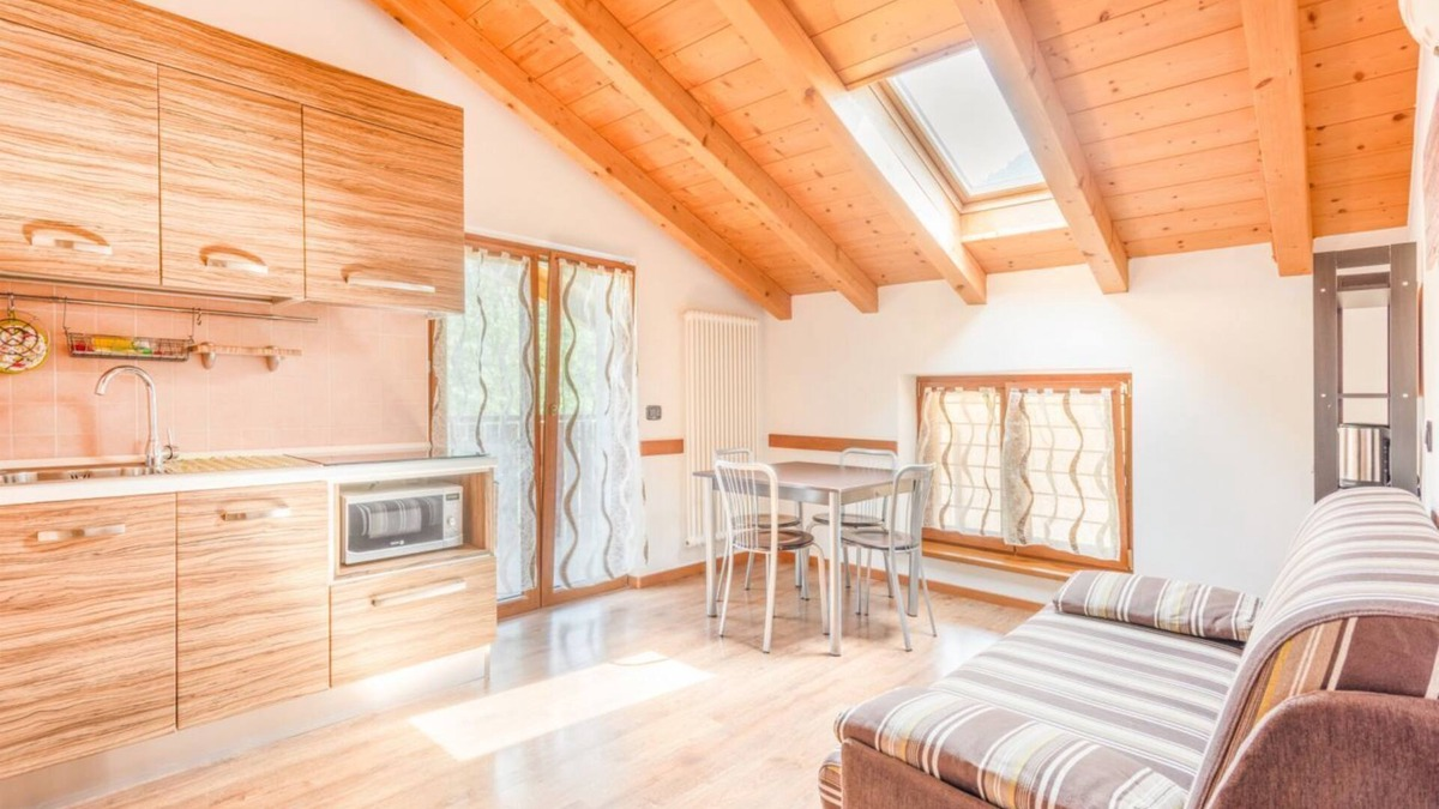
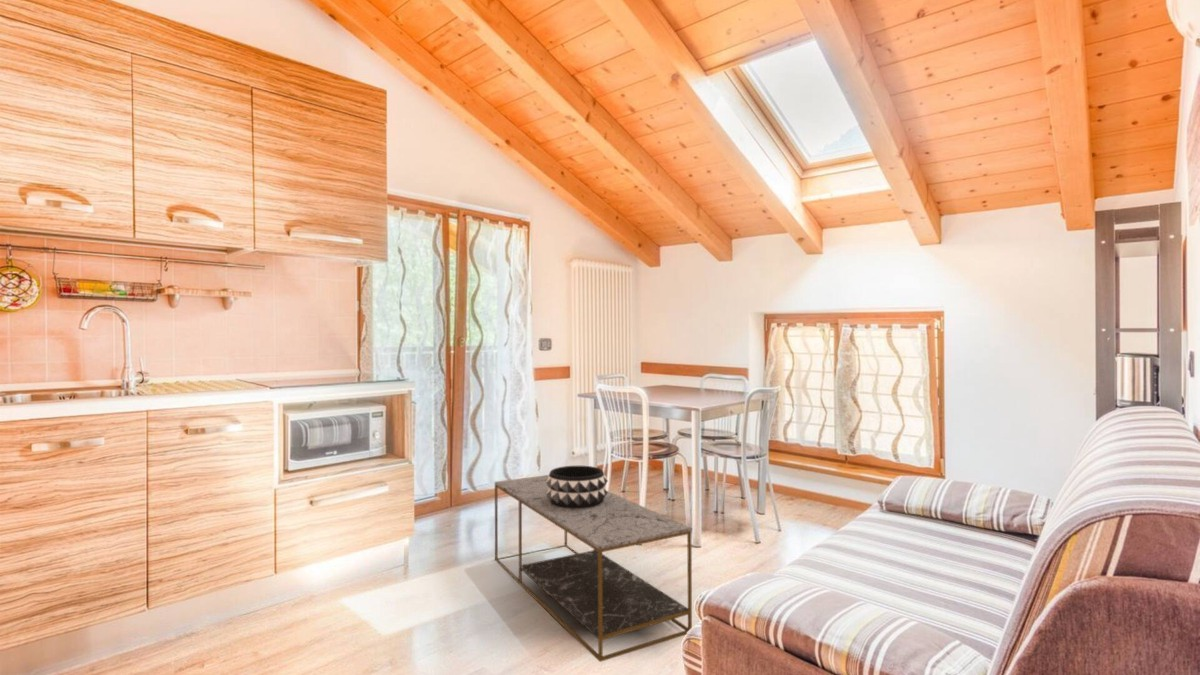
+ decorative bowl (576, 485)
+ coffee table (577, 552)
